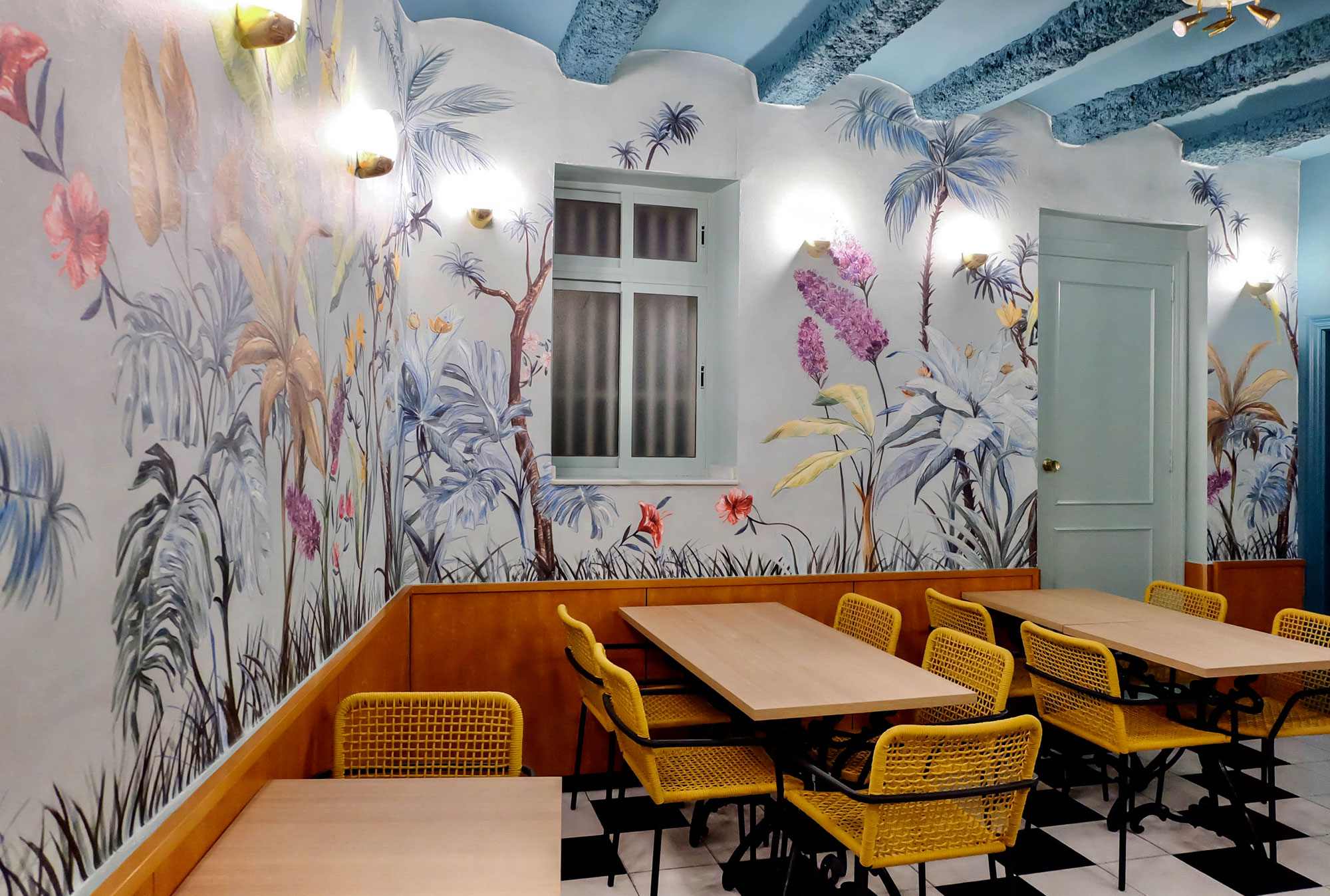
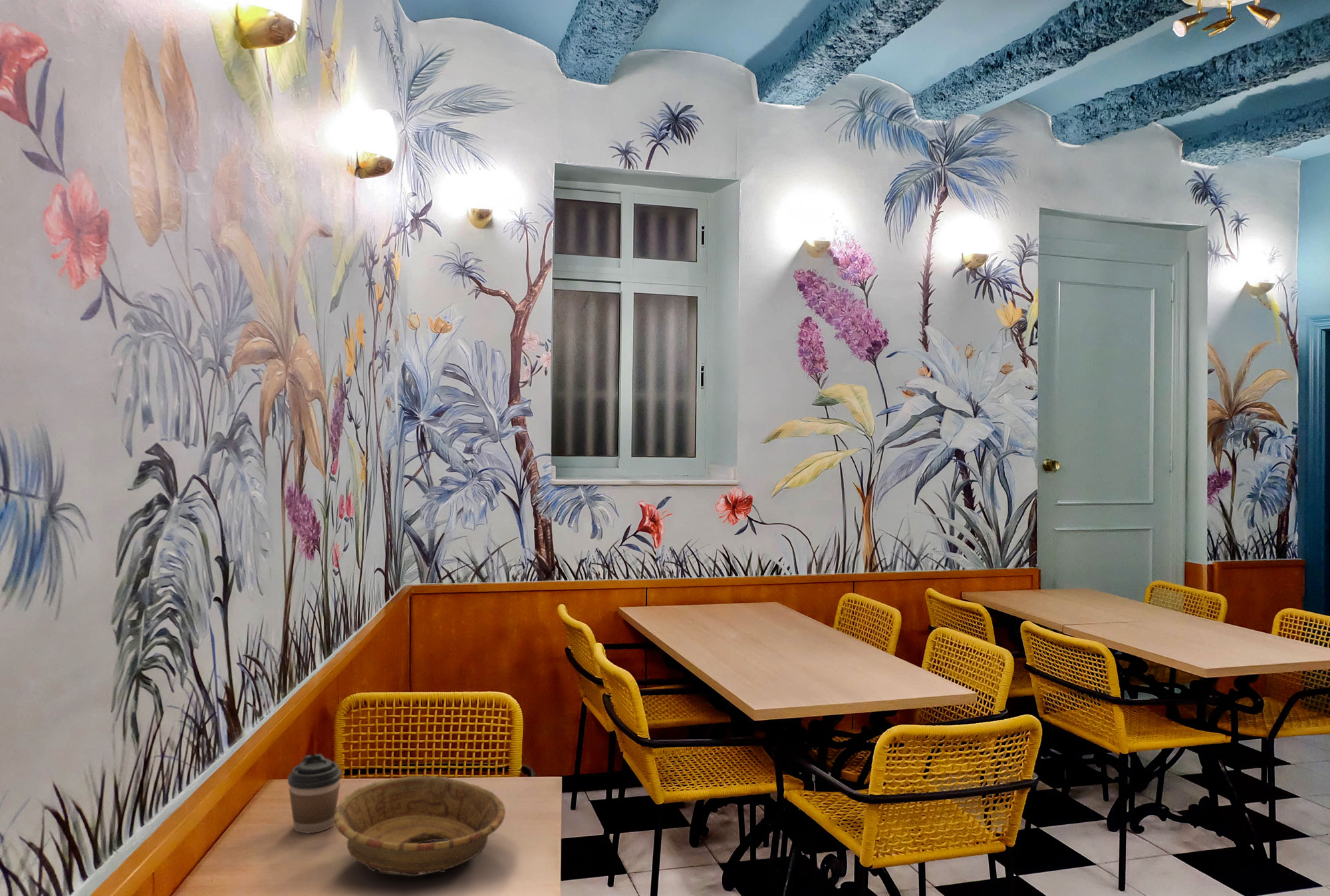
+ decorative bowl (421, 830)
+ coffee cup (315, 792)
